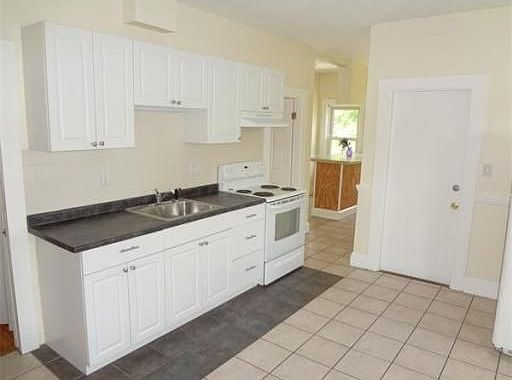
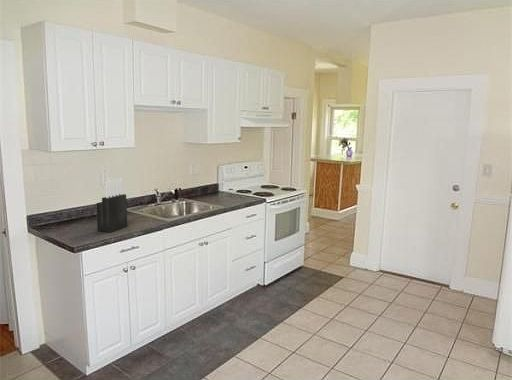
+ knife block (110, 203)
